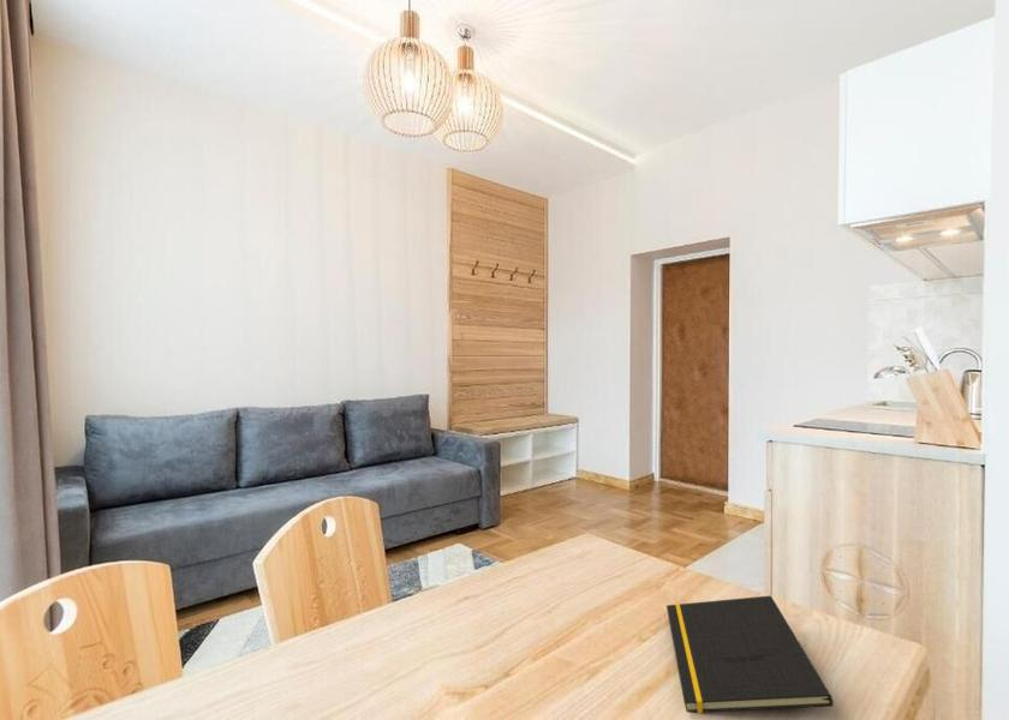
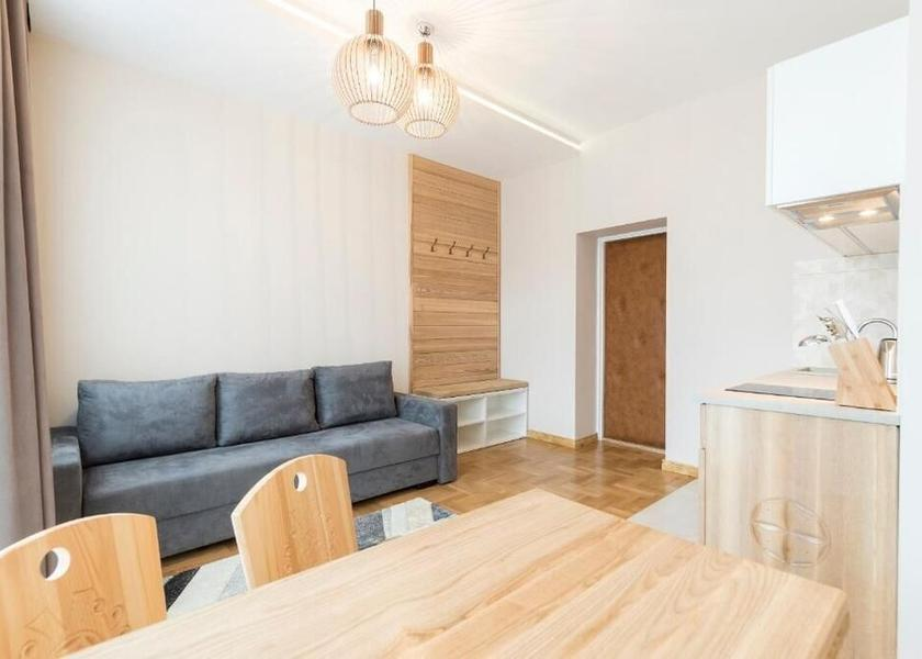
- notepad (734, 646)
